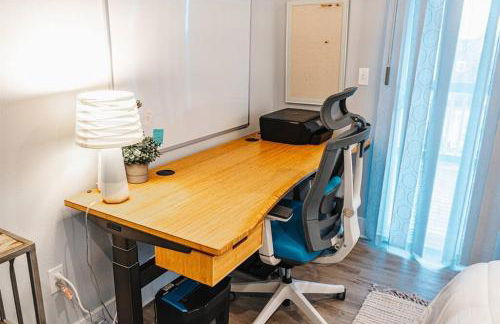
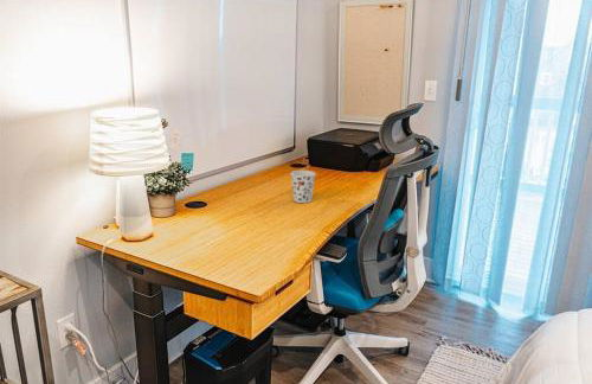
+ cup (302, 186)
